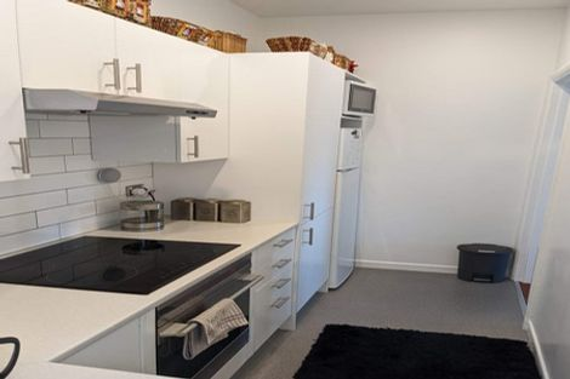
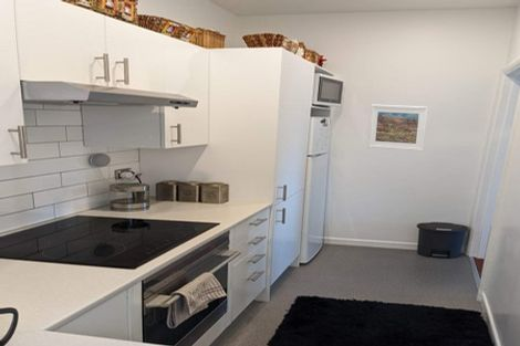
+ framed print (396, 127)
